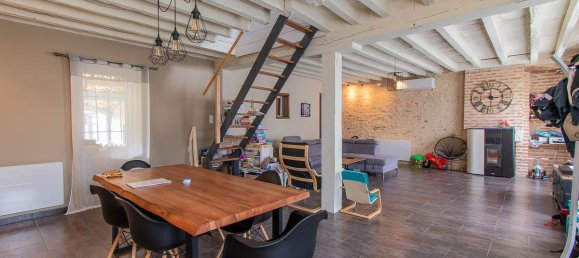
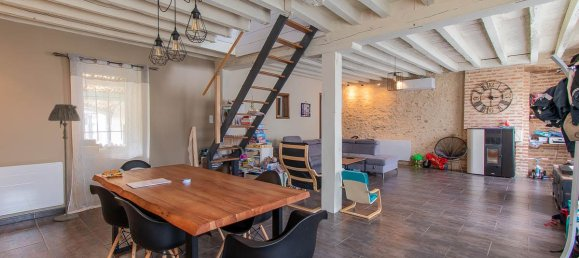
+ floor lamp (65, 161)
